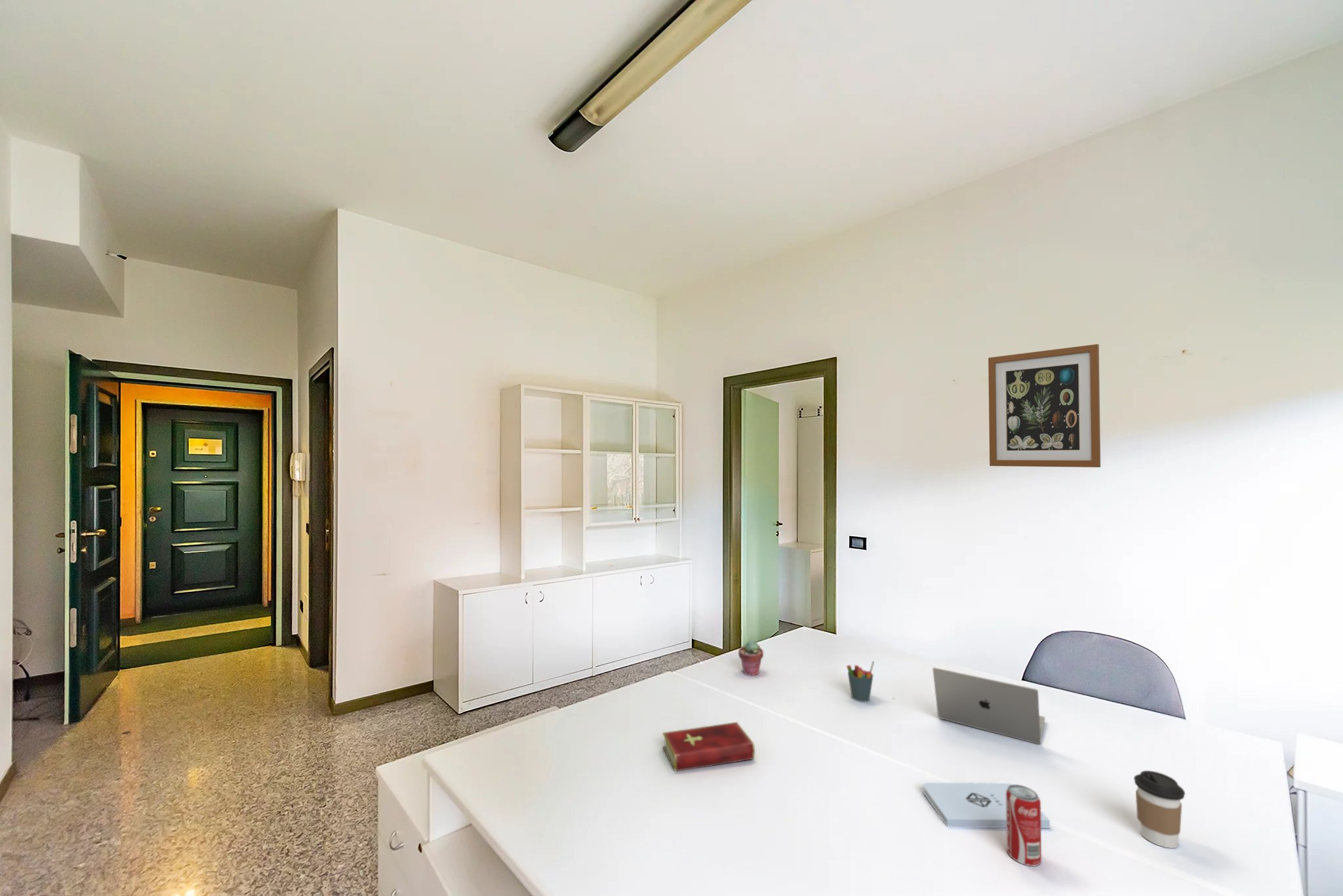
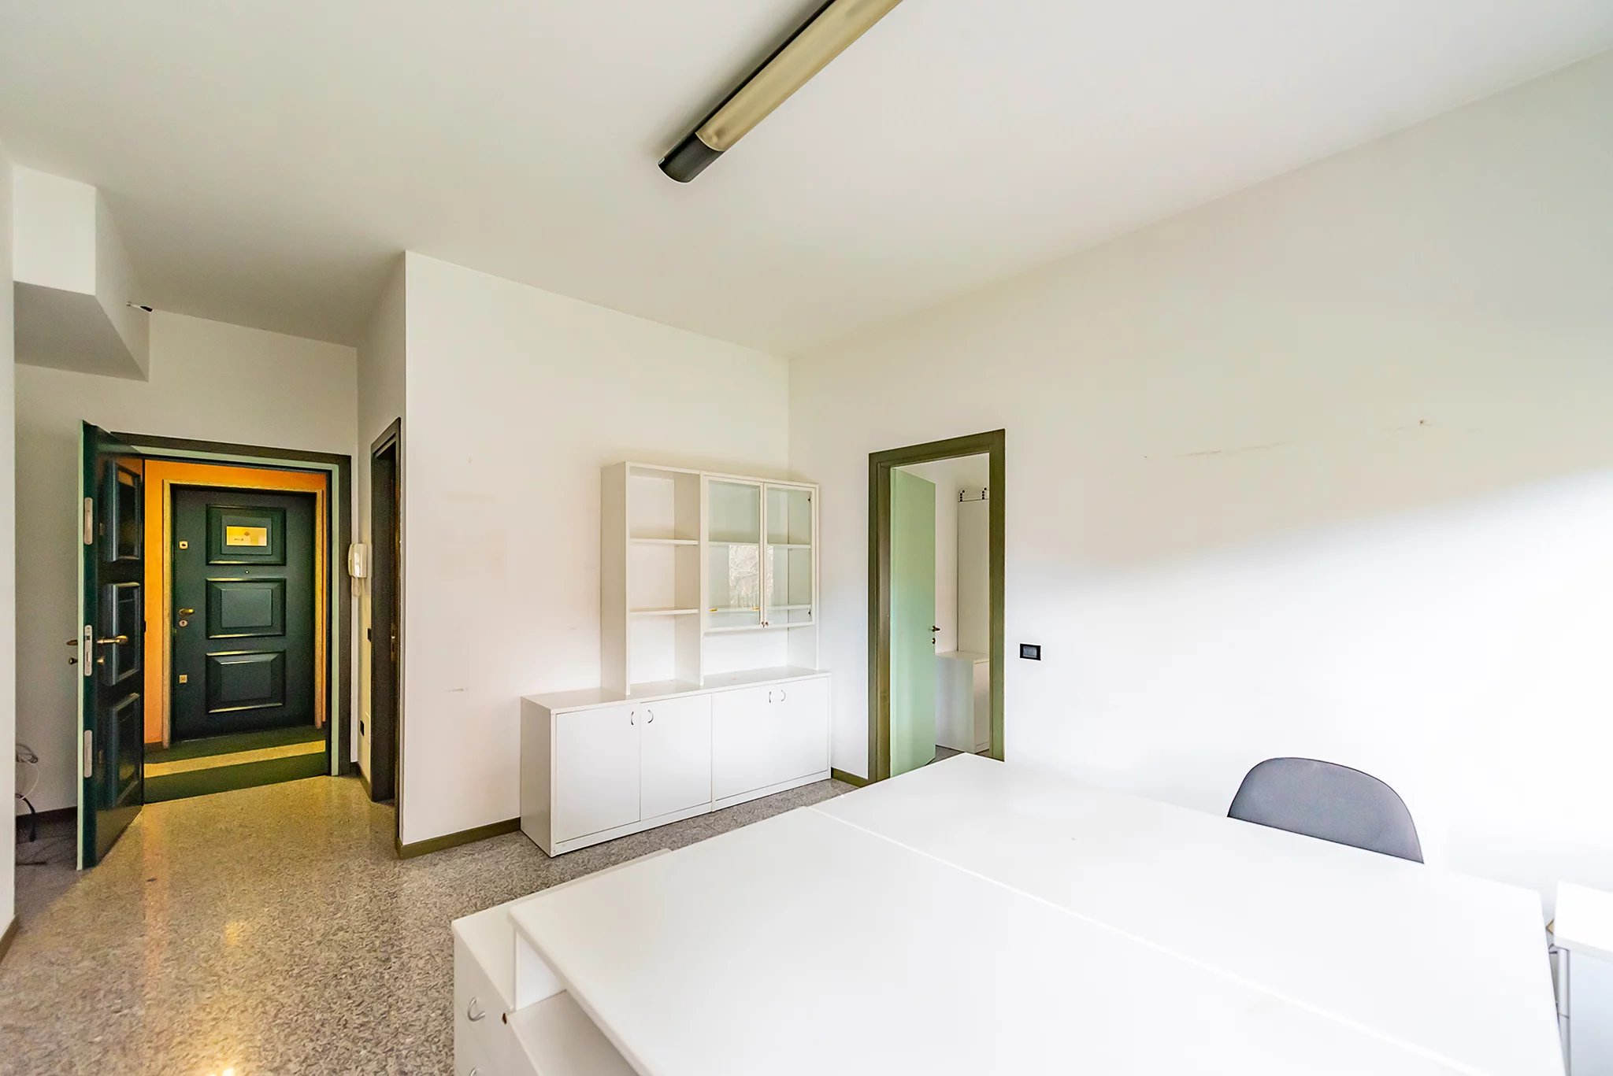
- beverage can (1023, 823)
- potted succulent (751, 657)
- notepad (982, 804)
- coffee cup (1159, 808)
- laptop (989, 694)
- hardcover book (708, 745)
- pen holder (860, 680)
- wall art (1041, 408)
